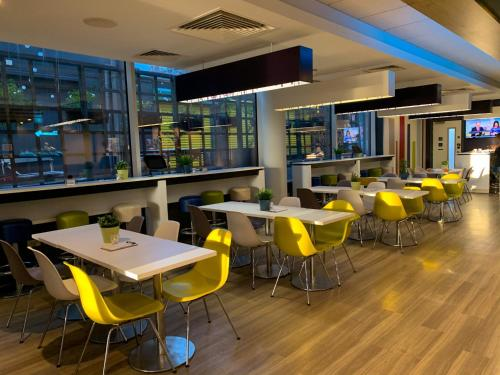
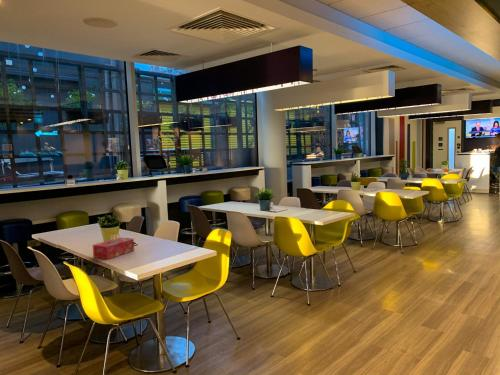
+ tissue box (114, 247)
